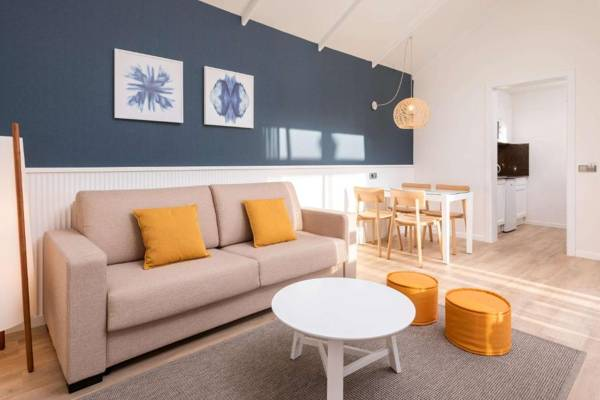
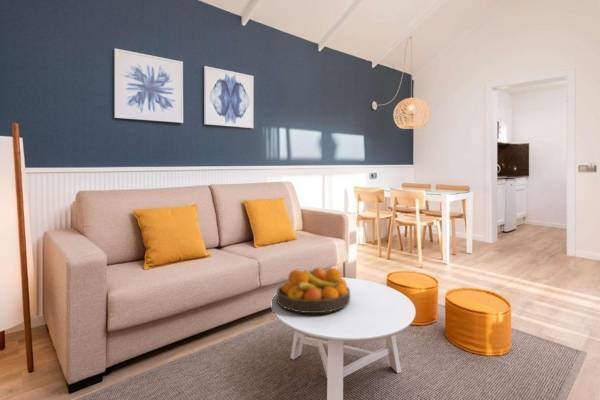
+ fruit bowl (313, 284)
